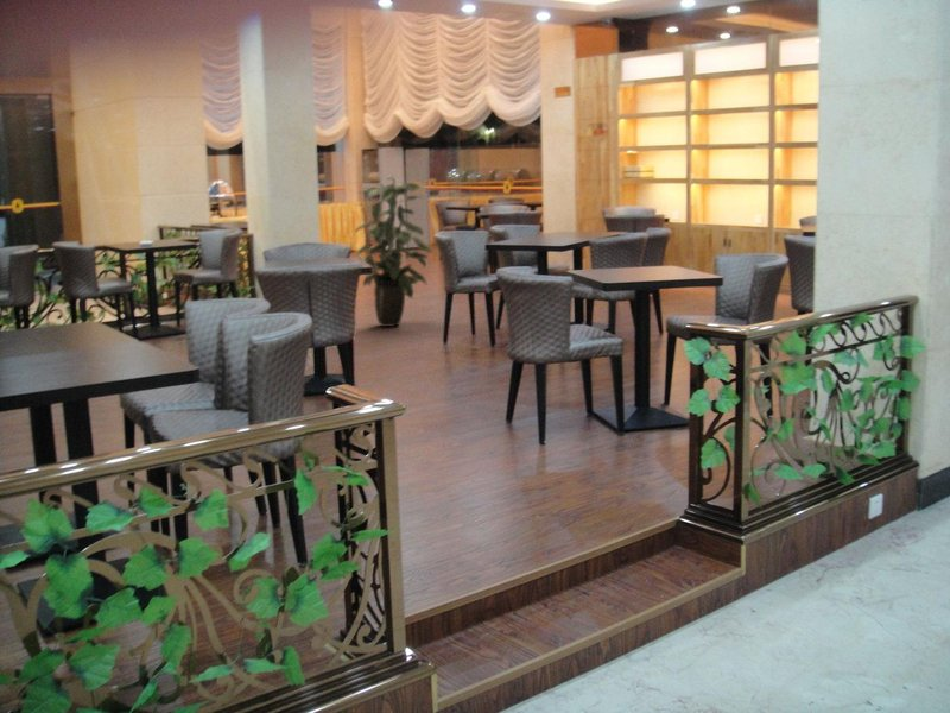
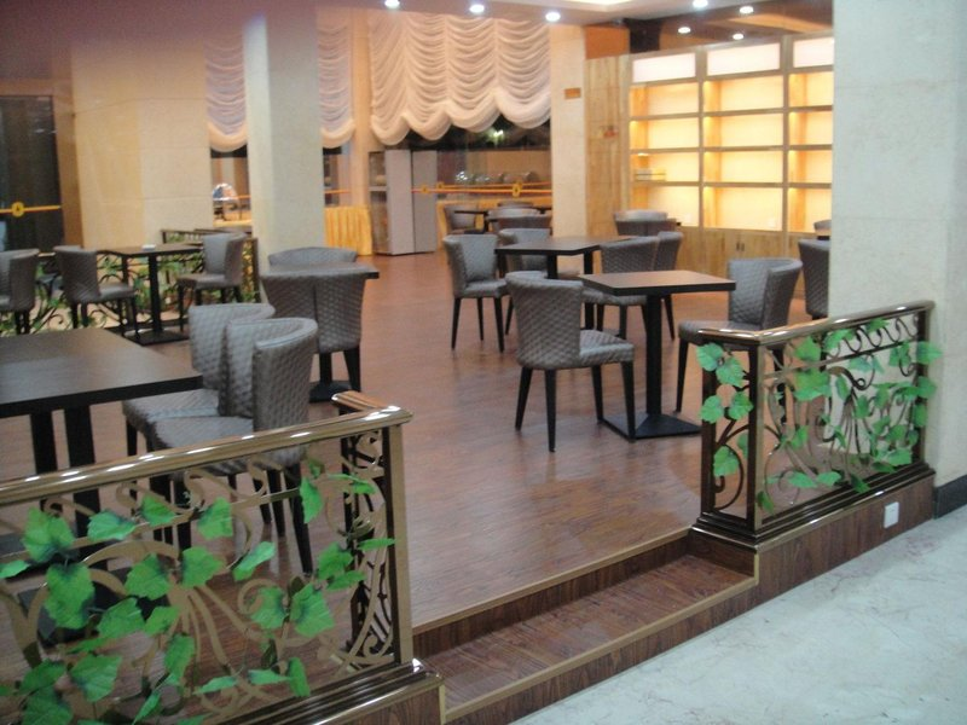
- indoor plant (393, 251)
